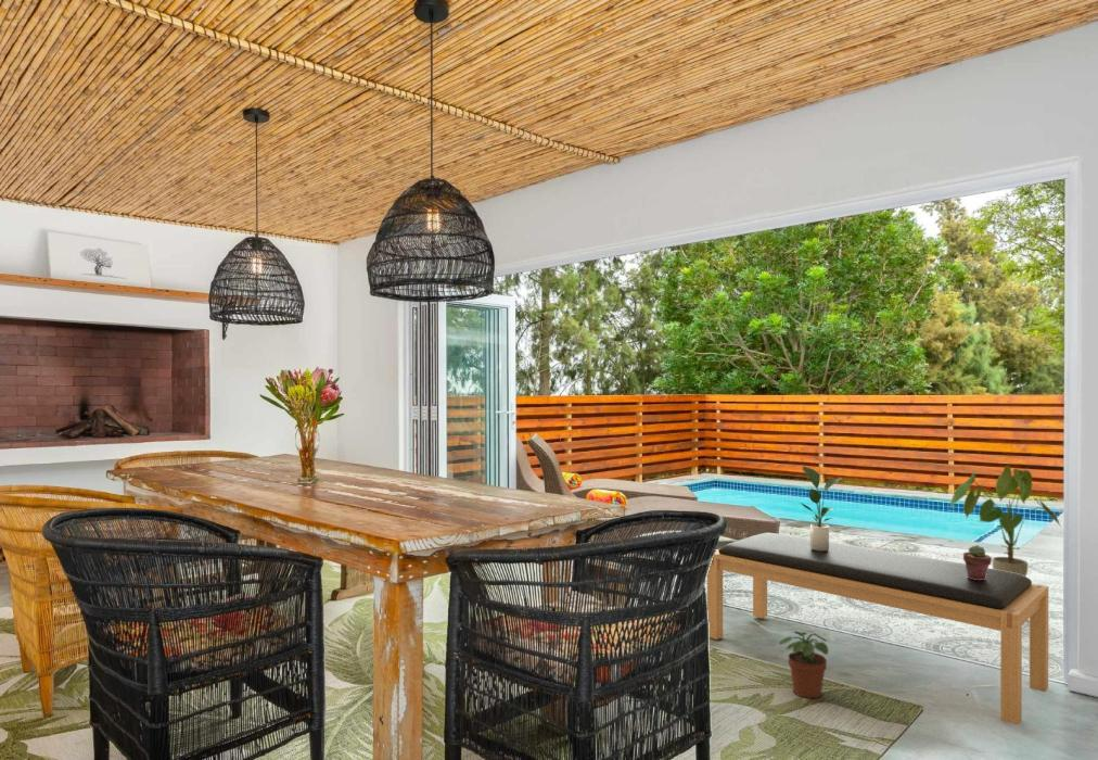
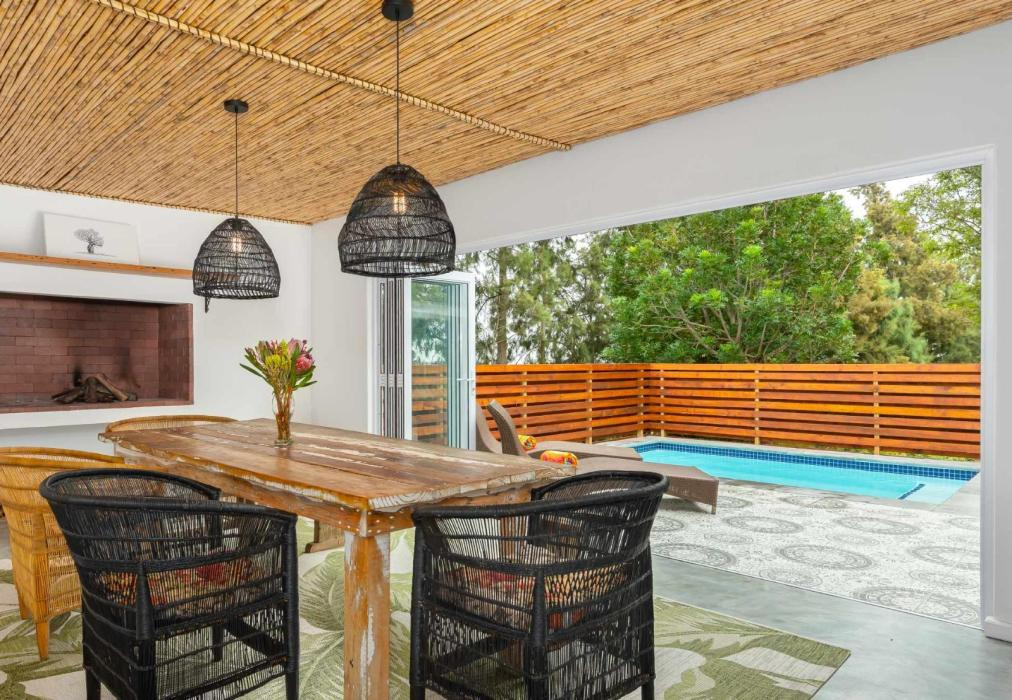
- potted succulent (976, 560)
- house plant (1001, 537)
- bench (864, 600)
- potted plant (805, 663)
- potted plant (819, 508)
